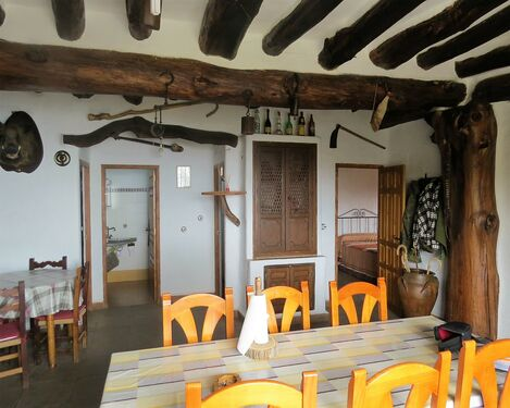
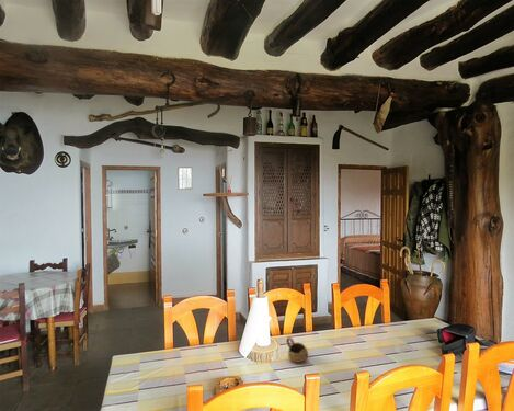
+ cup (297, 350)
